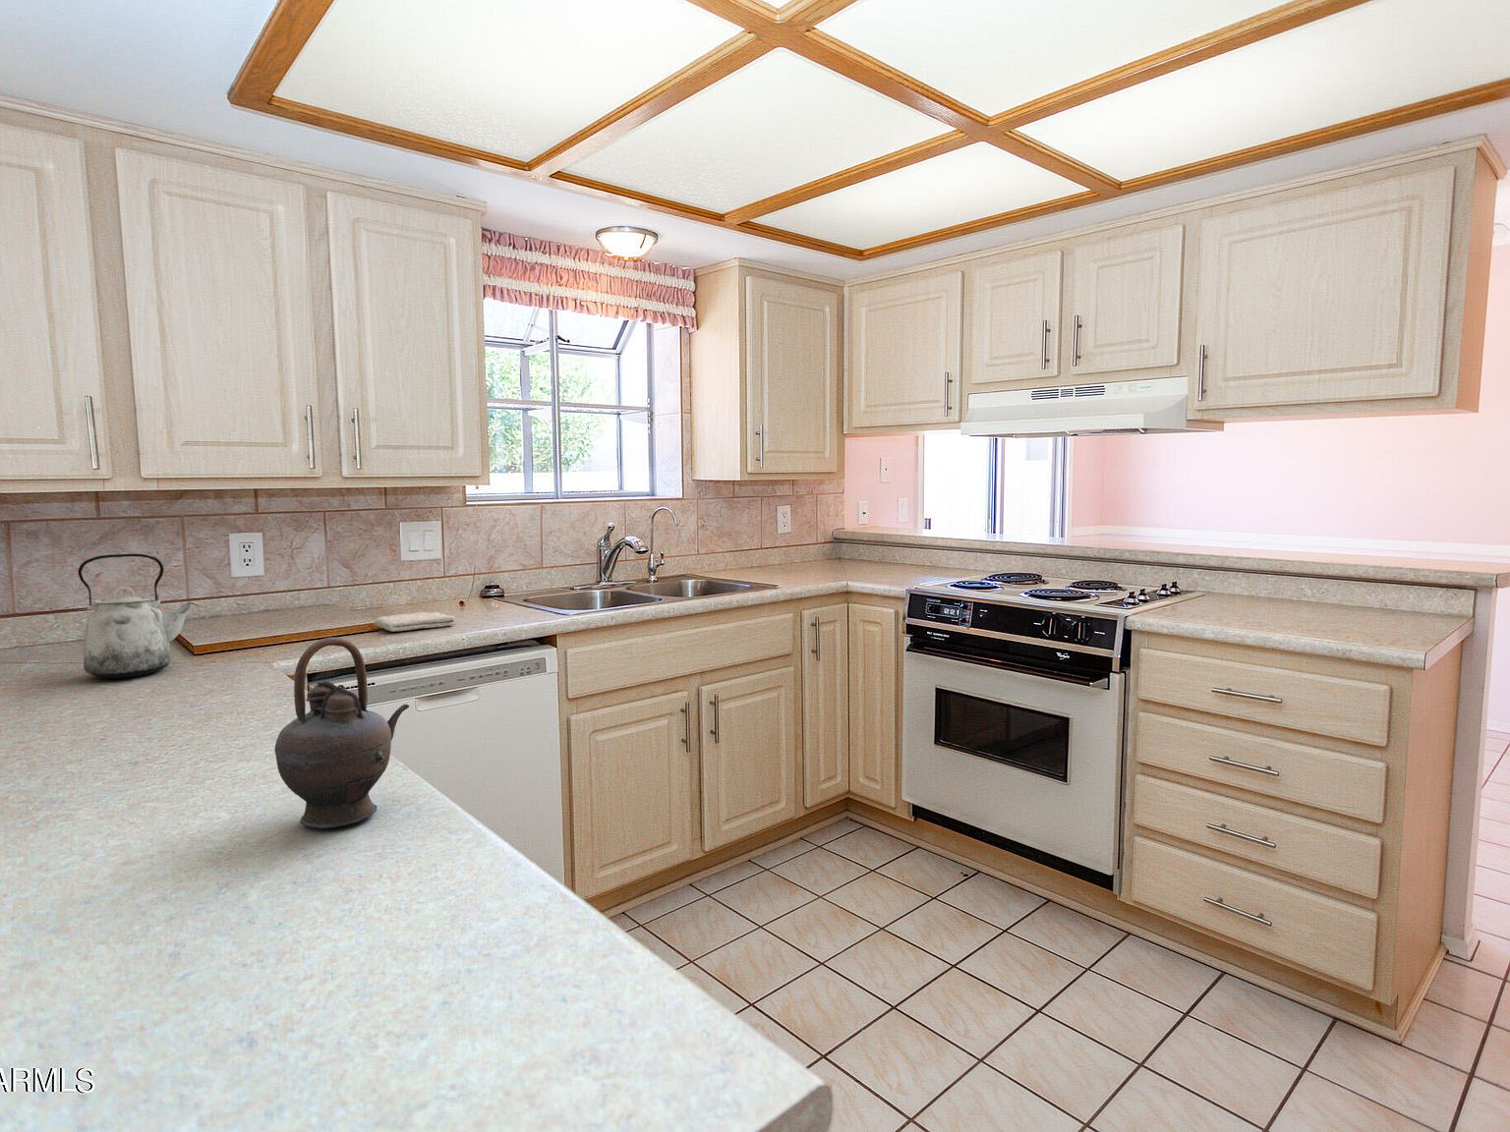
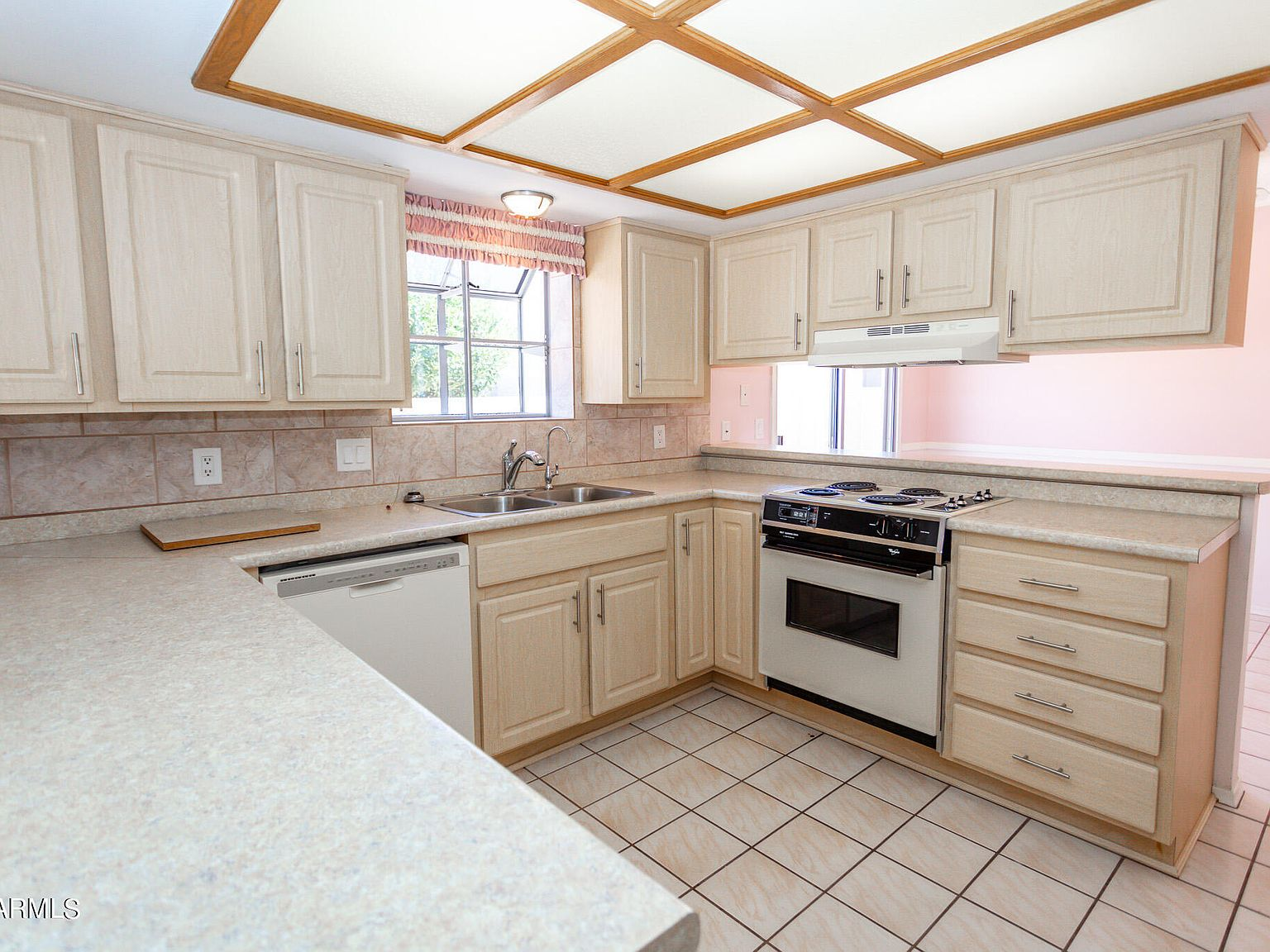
- teapot (346, 727)
- kettle (141, 612)
- washcloth (416, 620)
